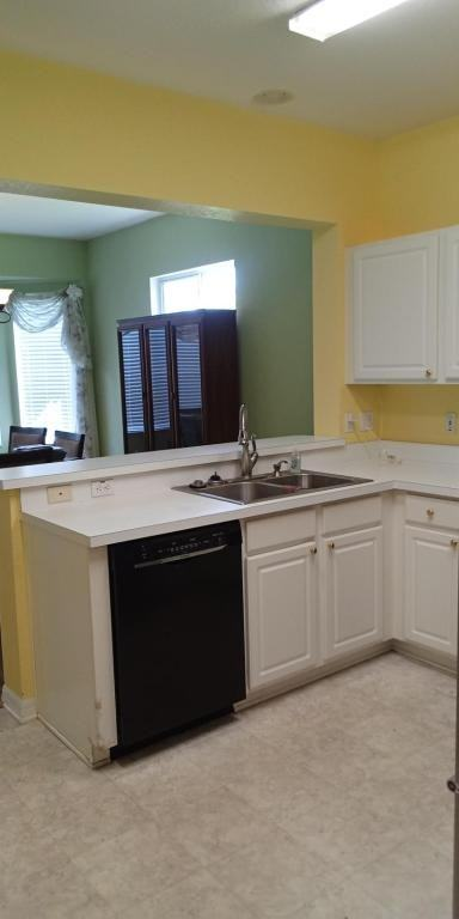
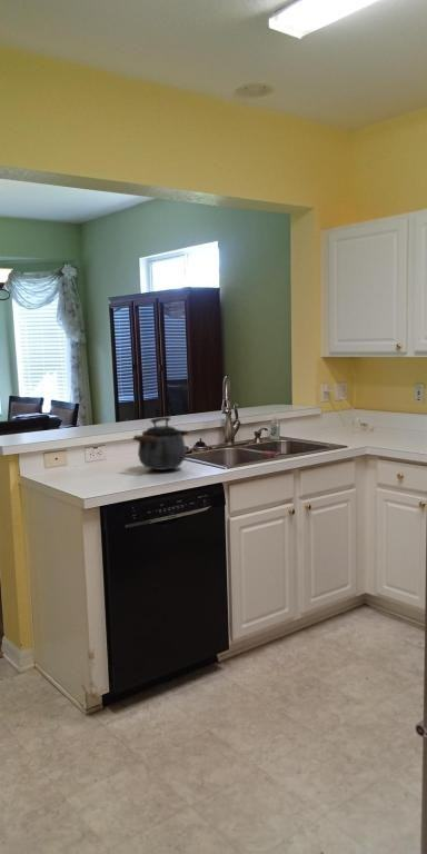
+ kettle (161, 443)
